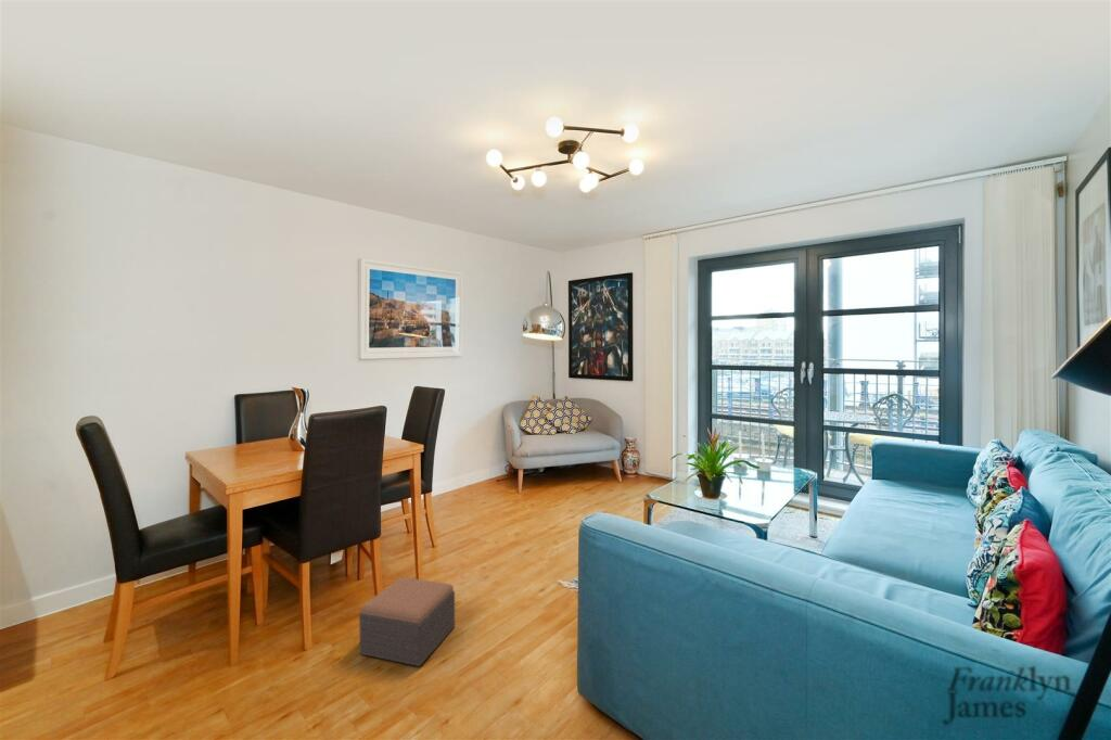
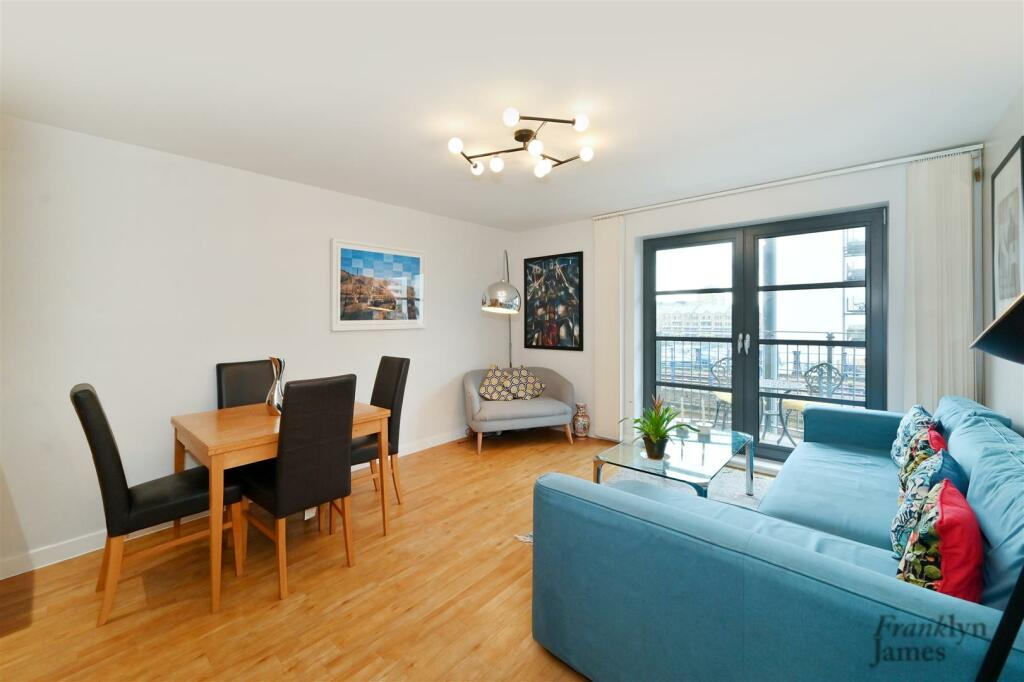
- footstool (409, 615)
